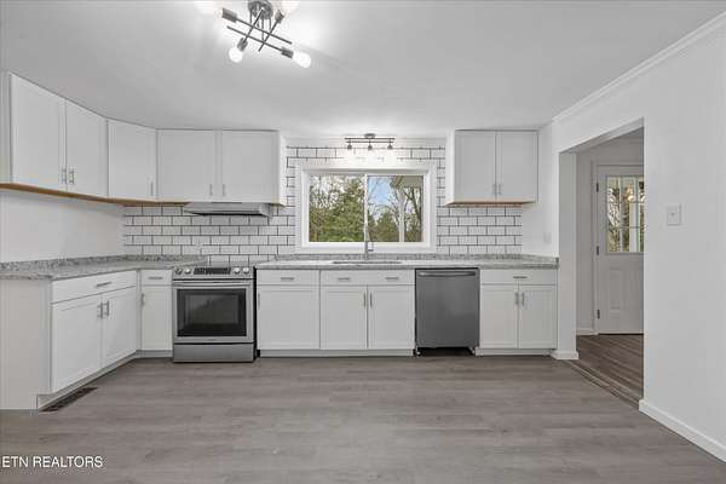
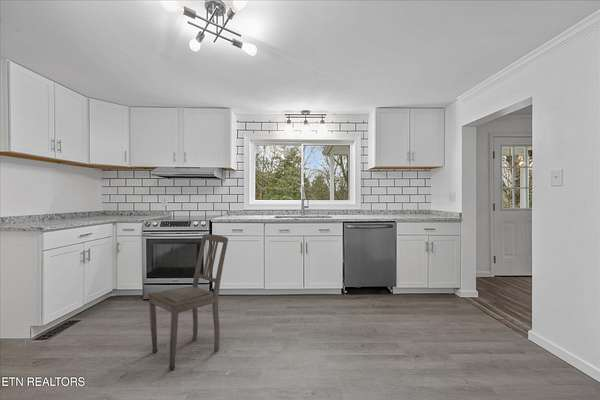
+ dining chair (187, 294)
